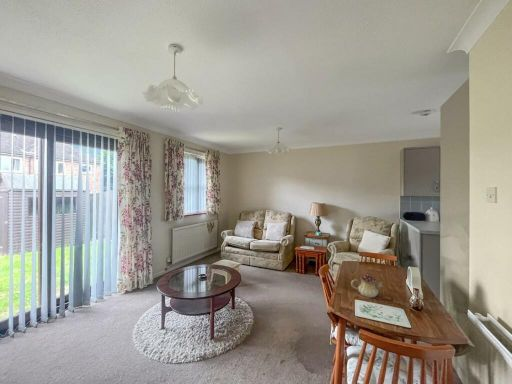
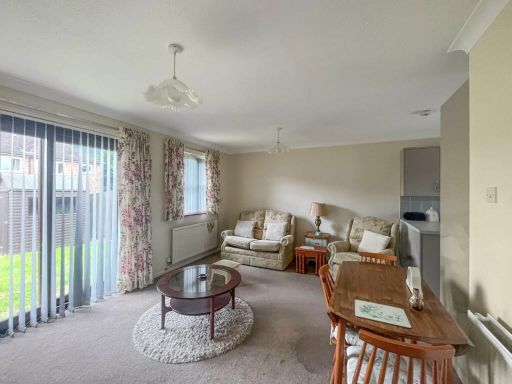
- teapot (366, 283)
